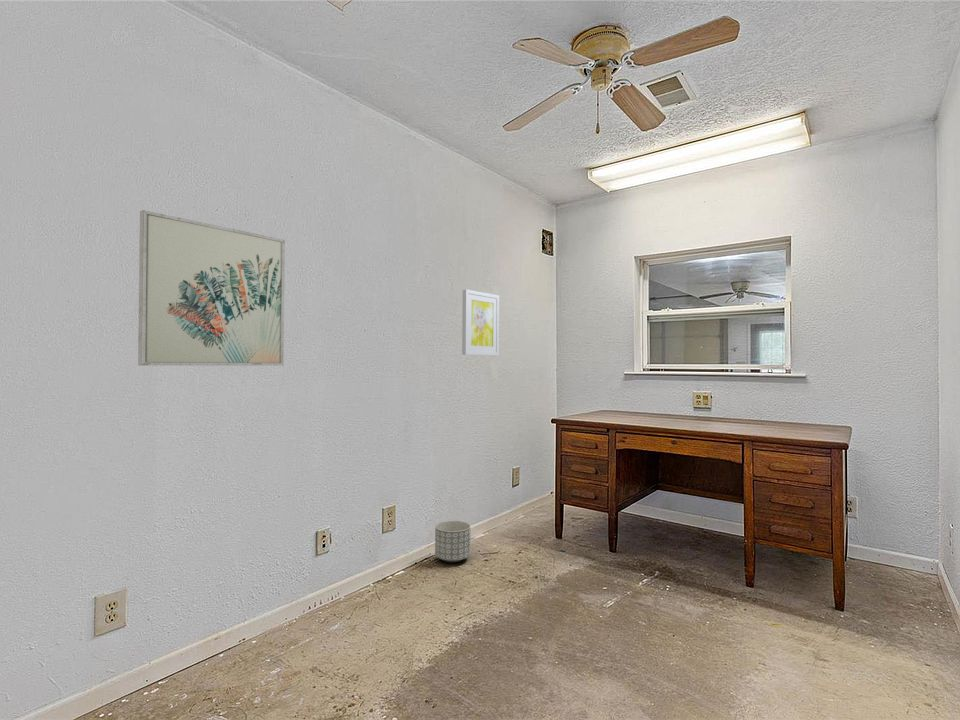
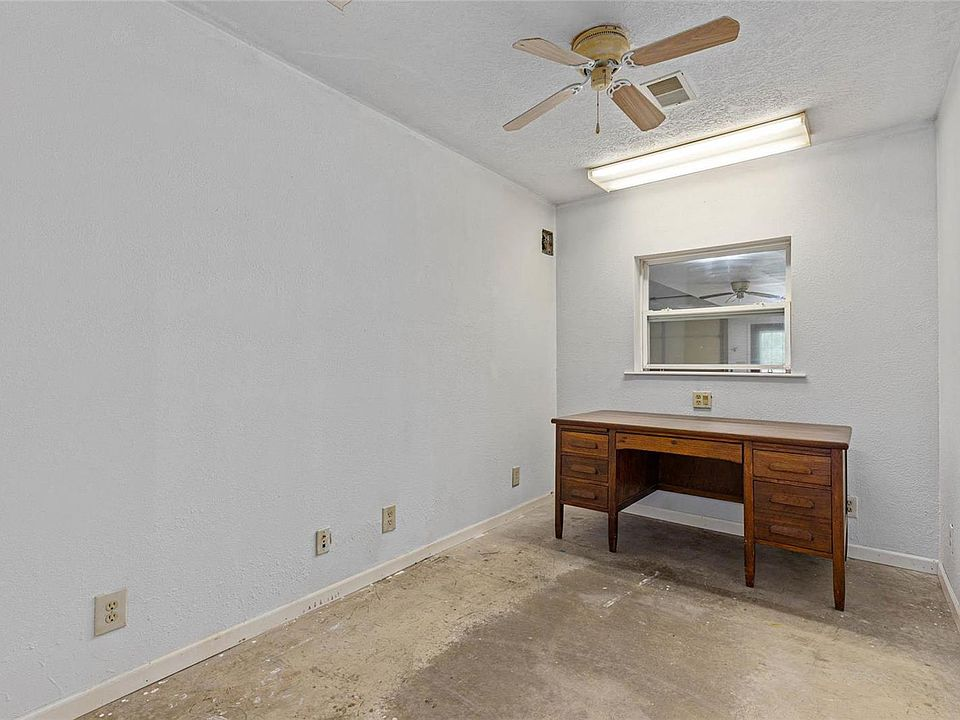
- wall art (481, 323)
- planter (452, 542)
- wall art (218, 296)
